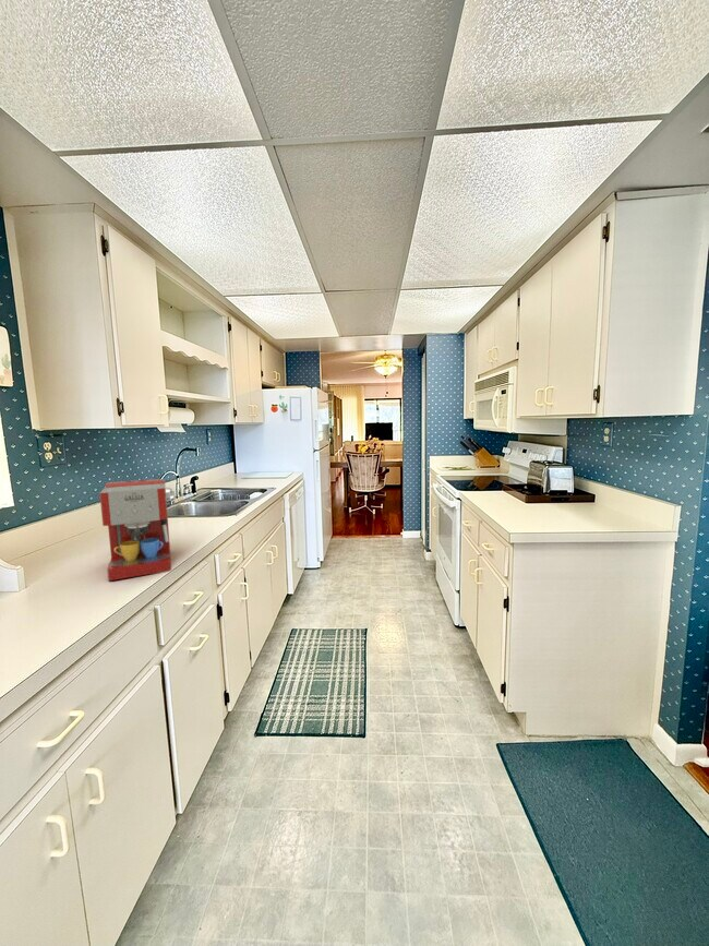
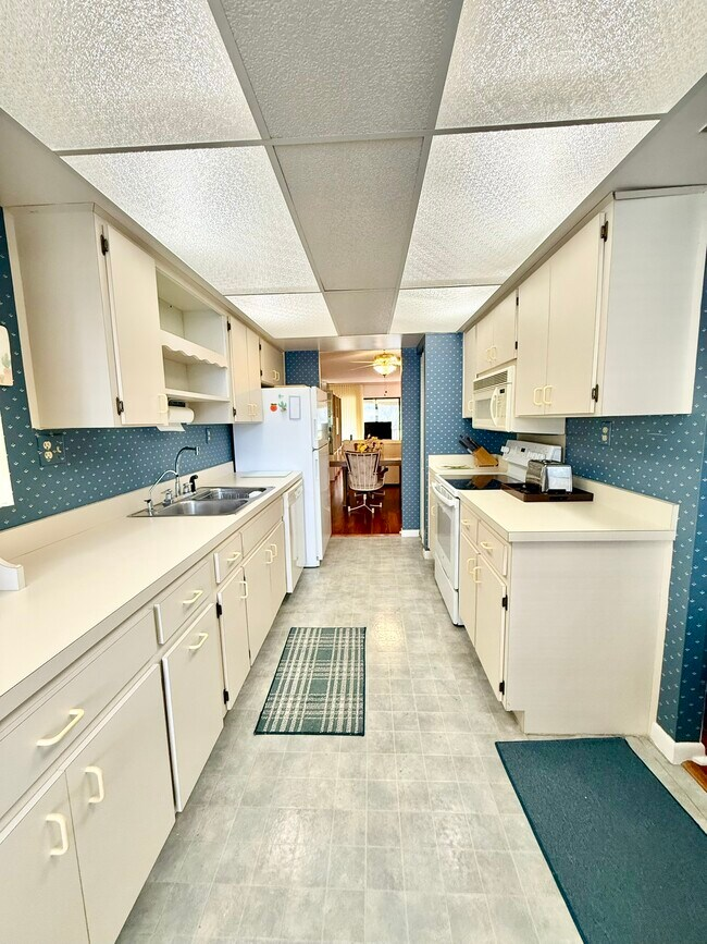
- coffee maker (139, 524)
